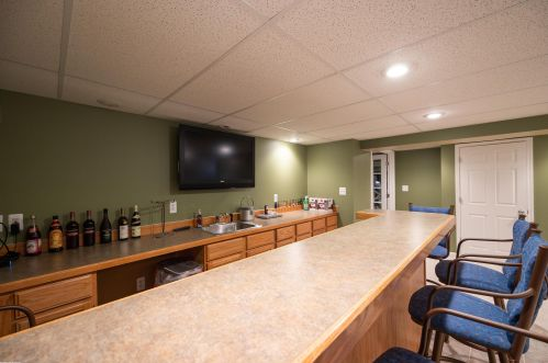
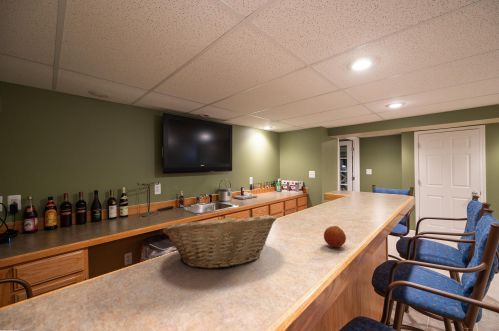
+ fruit (334, 236)
+ fruit basket (222, 233)
